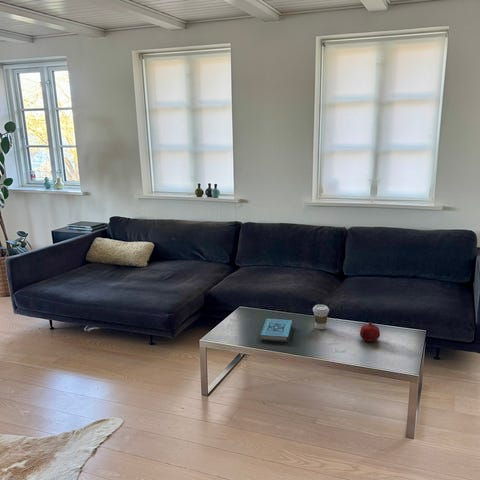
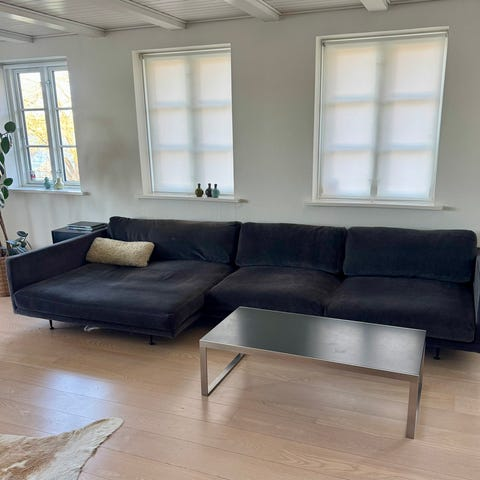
- coffee cup (320, 317)
- book (276, 329)
- fruit (369, 331)
